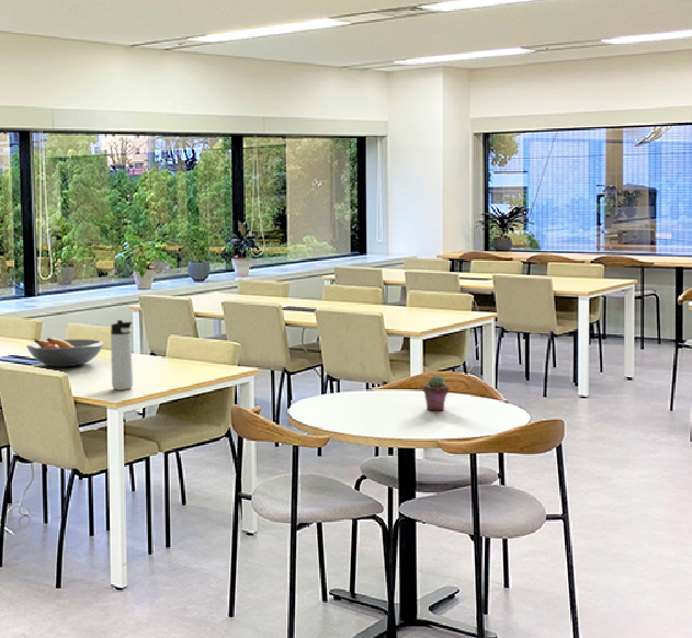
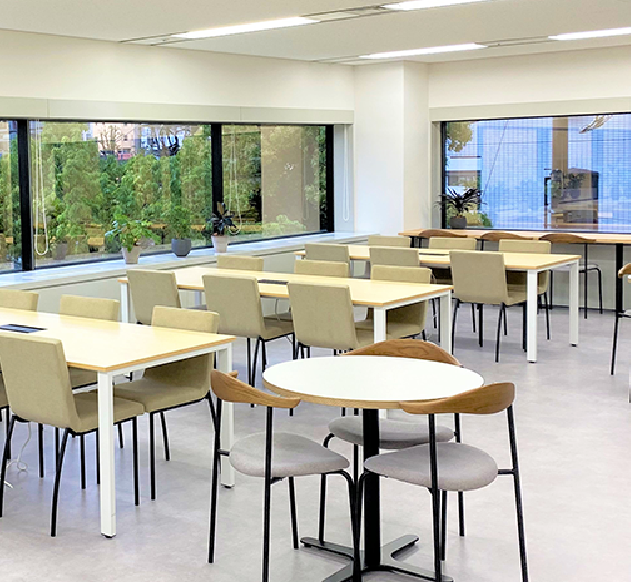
- thermos bottle (123, 354)
- potted succulent (435, 391)
- fruit bowl (65, 351)
